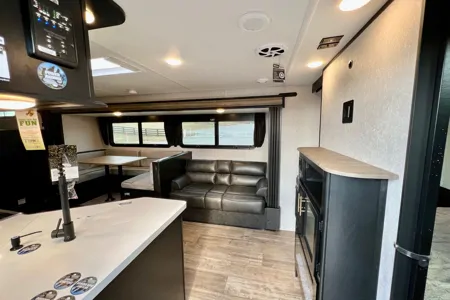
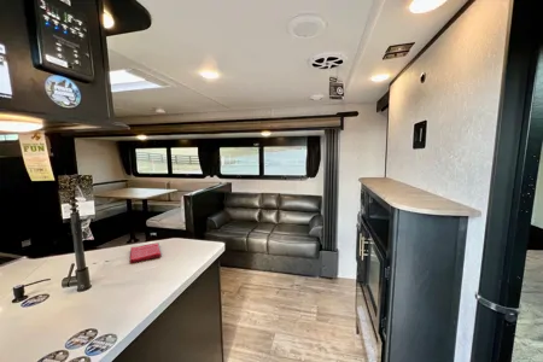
+ dish towel (145, 251)
